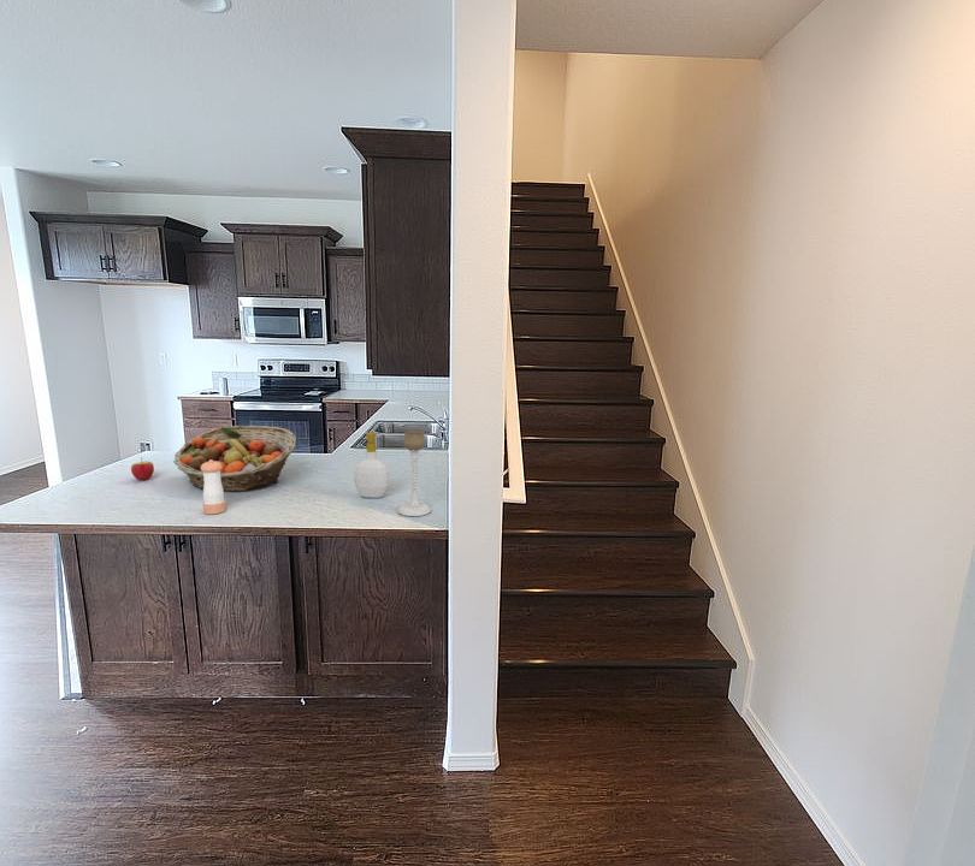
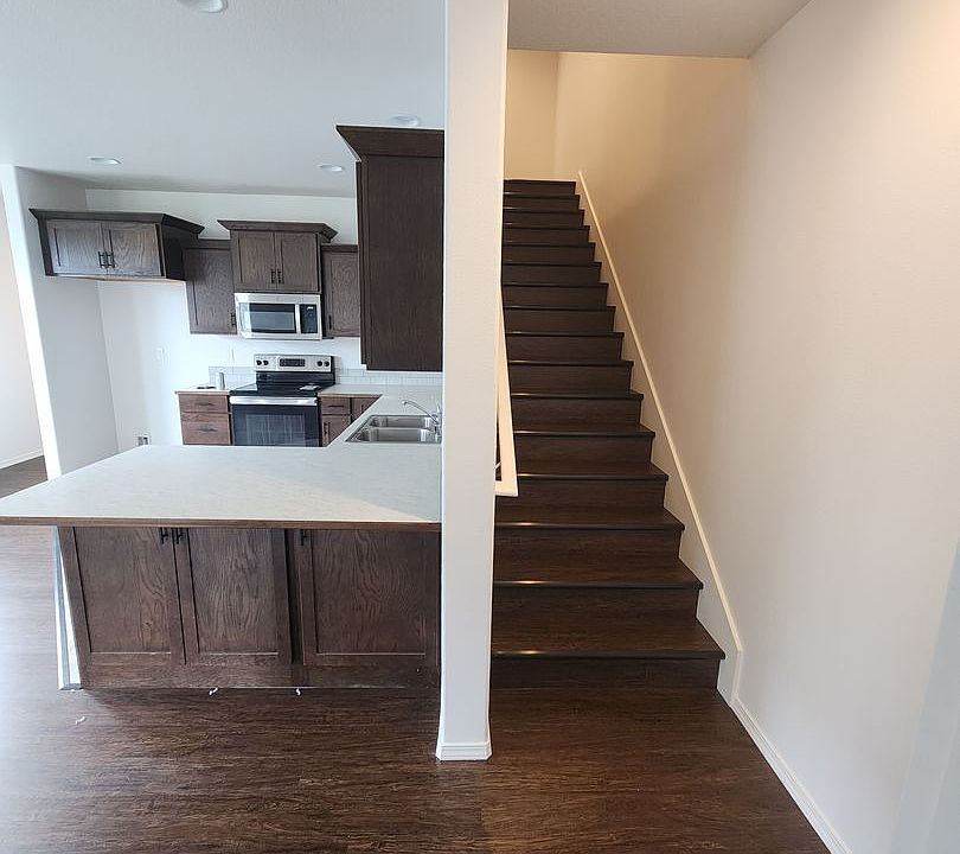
- soap bottle (371, 464)
- apple (142, 468)
- pepper shaker (212, 485)
- candle holder (414, 471)
- fruit basket (237, 457)
